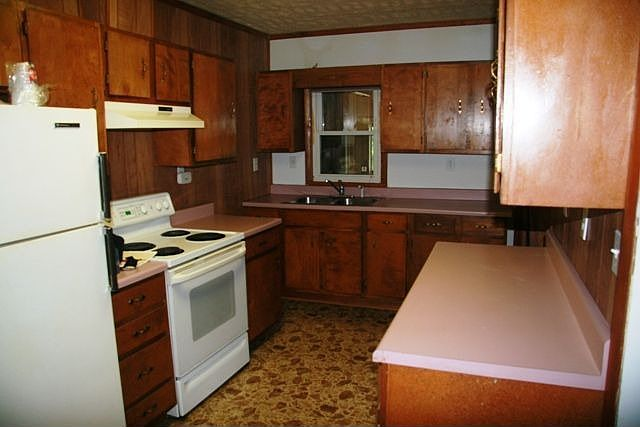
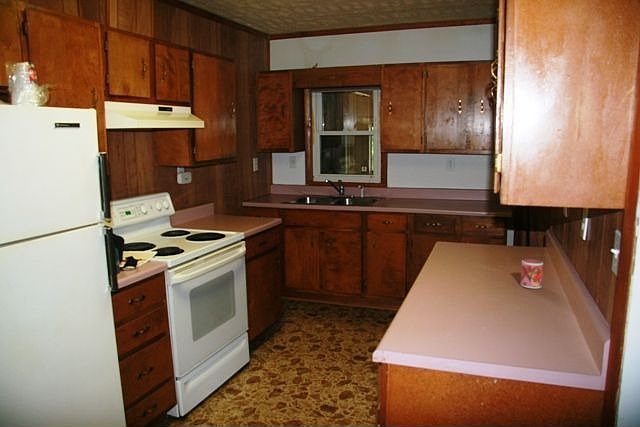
+ mug (531, 272)
